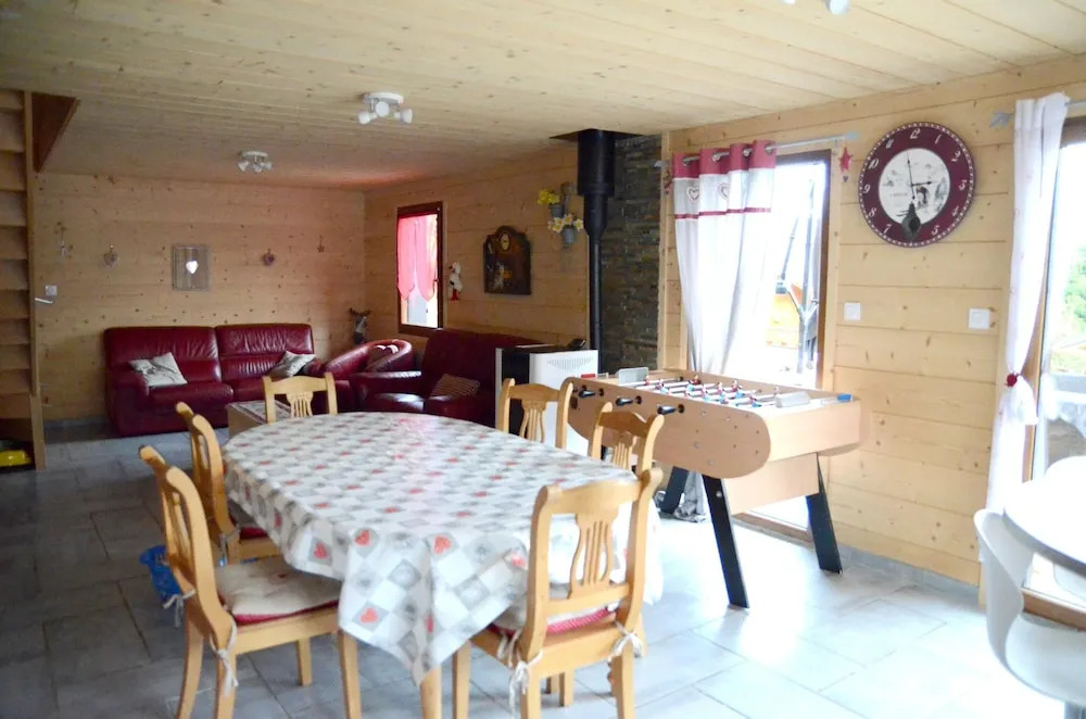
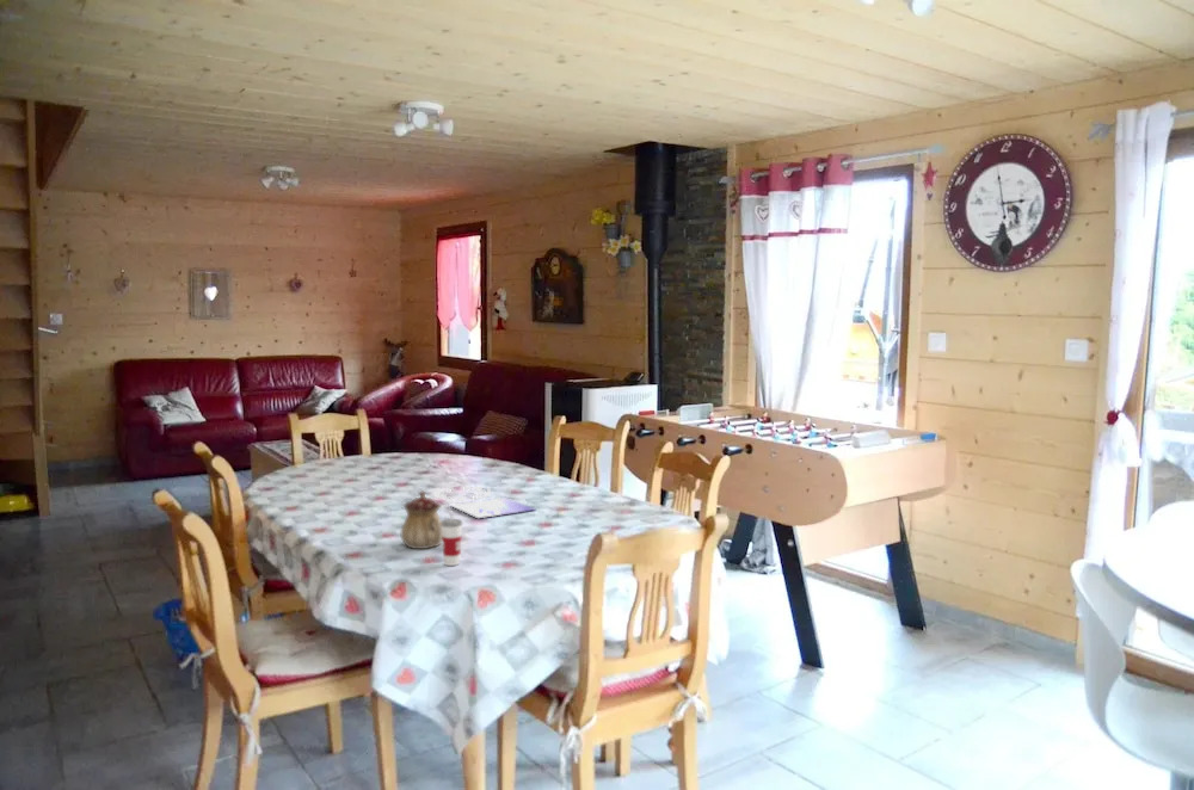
+ cup (451, 535)
+ teapot (424, 518)
+ board game (479, 495)
